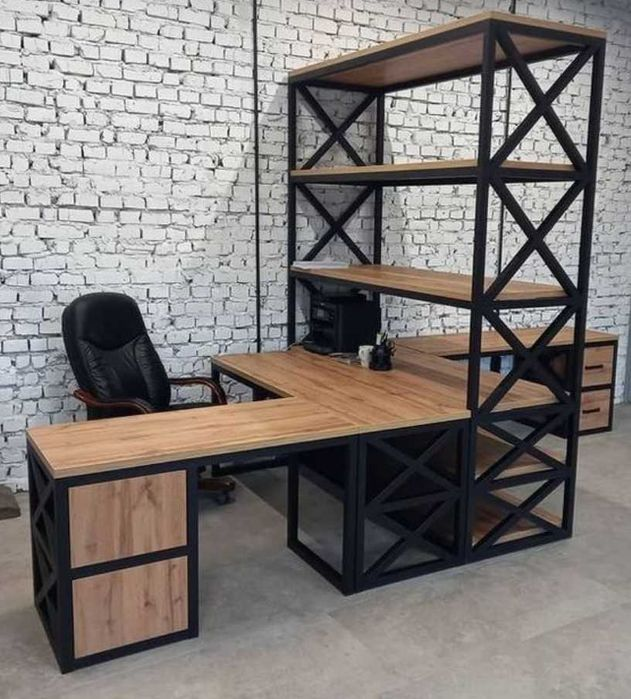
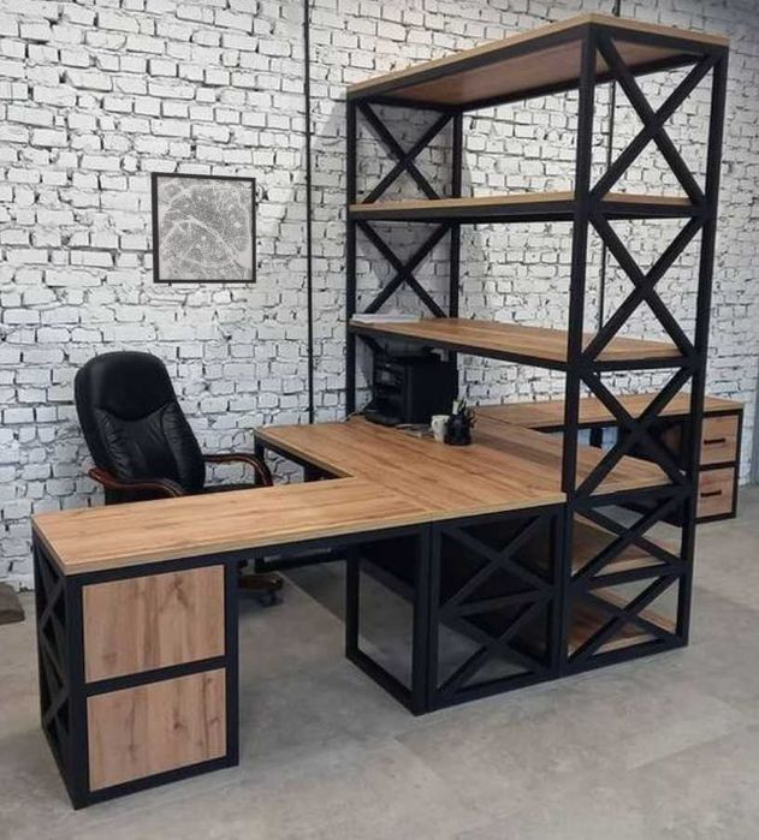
+ wall art (204, 230)
